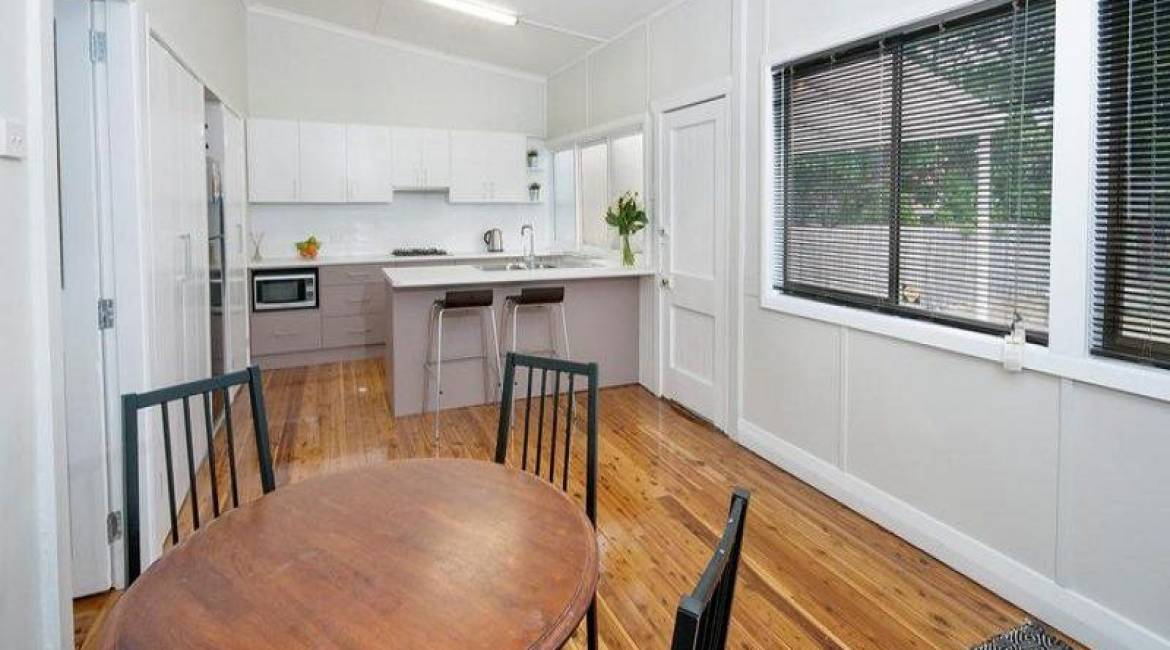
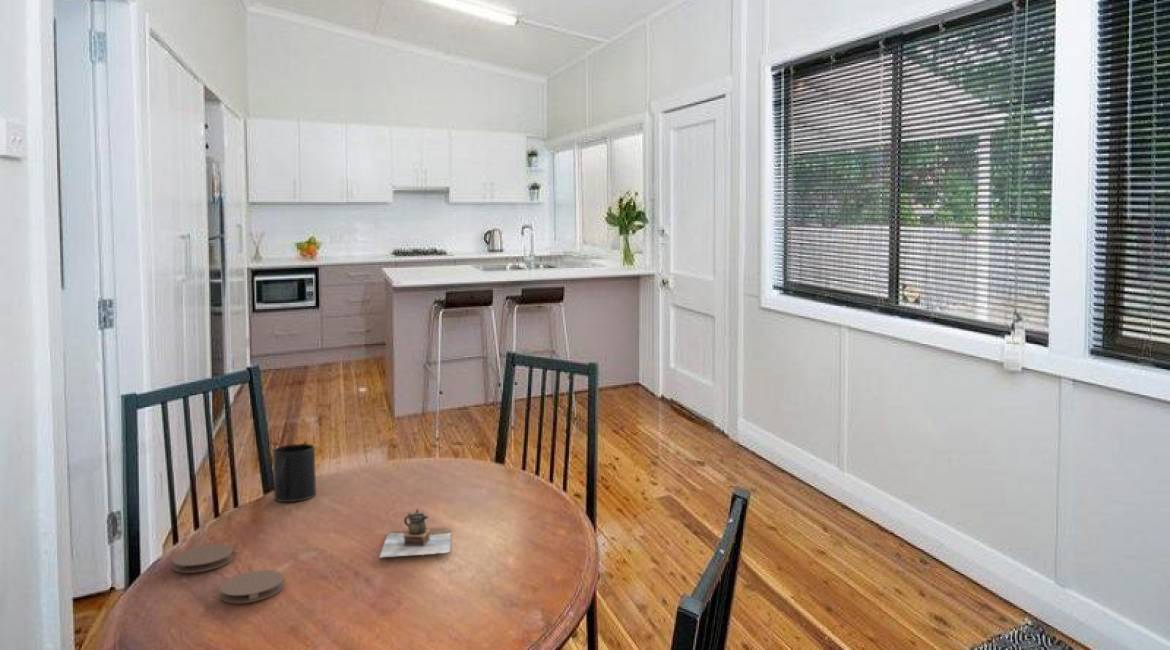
+ mug (291, 473)
+ coaster (203, 558)
+ teapot (417, 526)
+ coaster (252, 586)
